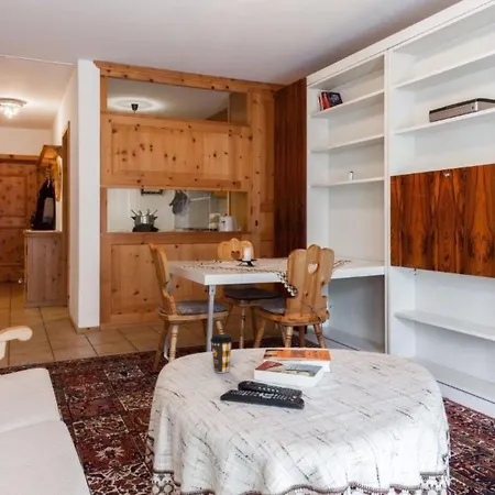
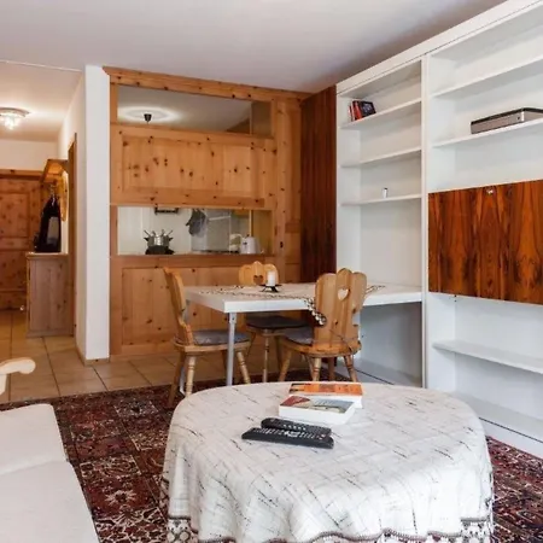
- coffee cup (221, 353)
